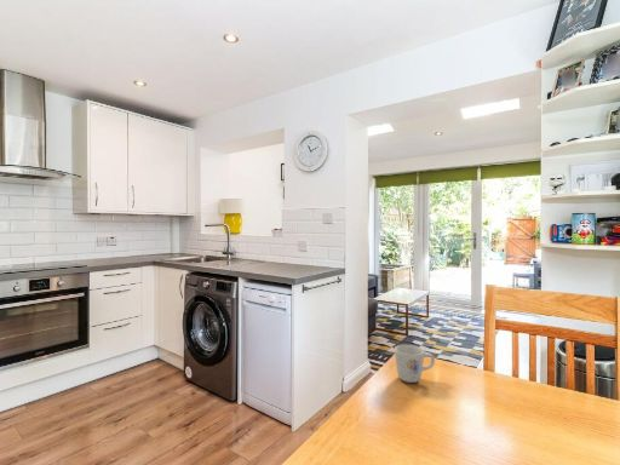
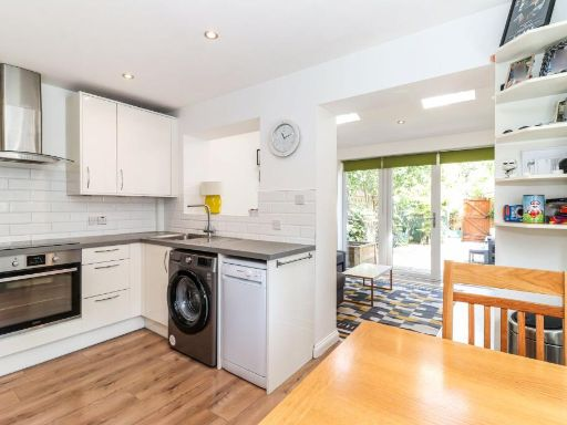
- mug (414, 363)
